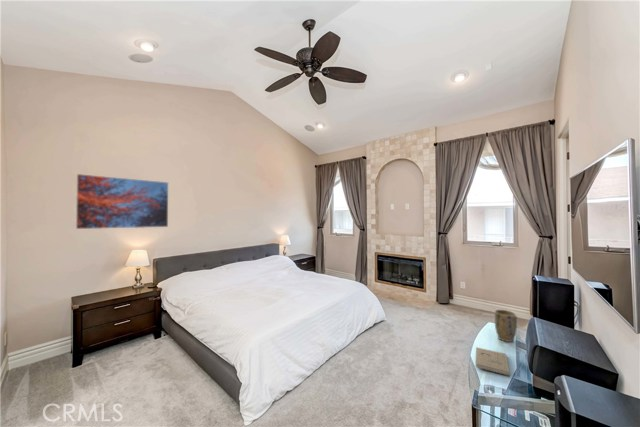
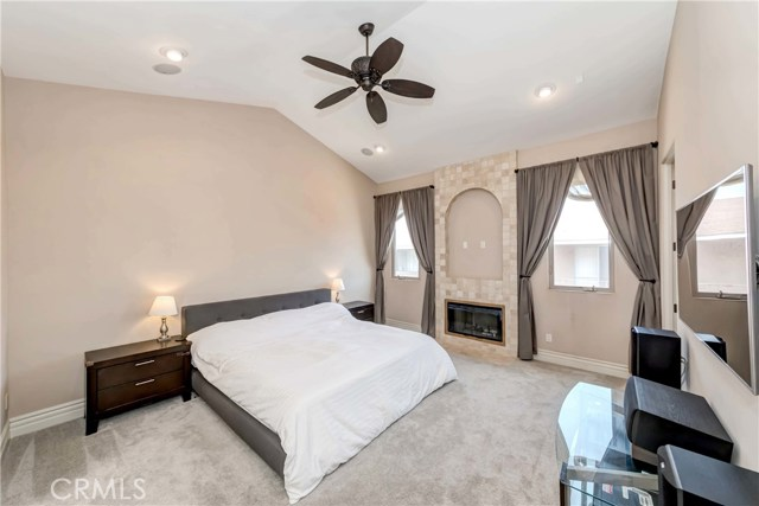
- book (491, 360)
- plant pot (505, 325)
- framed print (126, 203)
